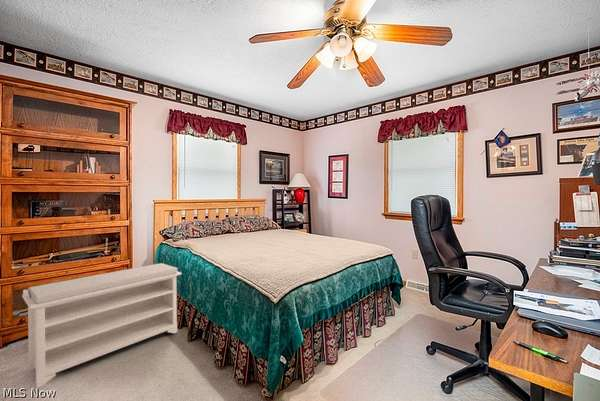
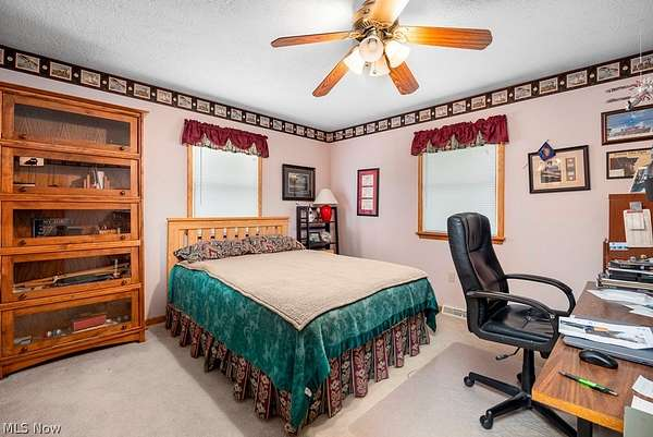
- bench (112, 312)
